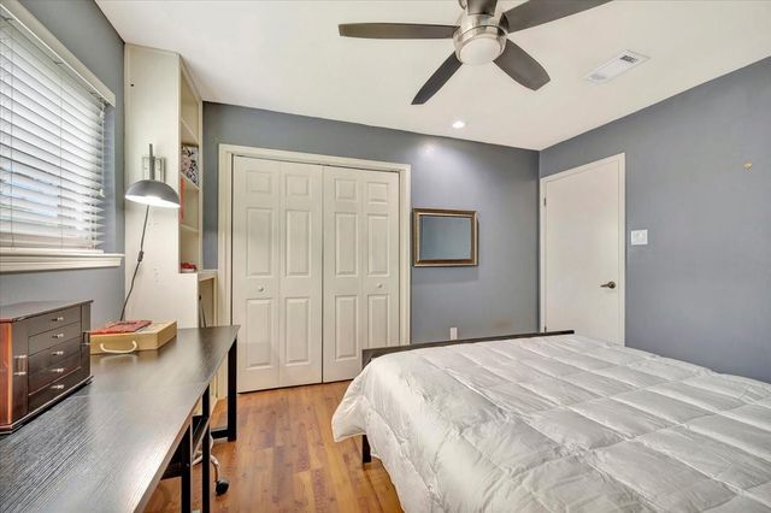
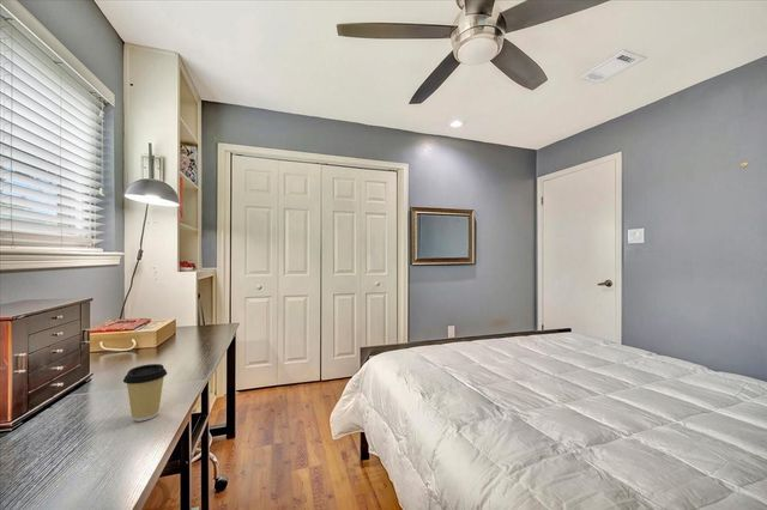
+ coffee cup (145, 391)
